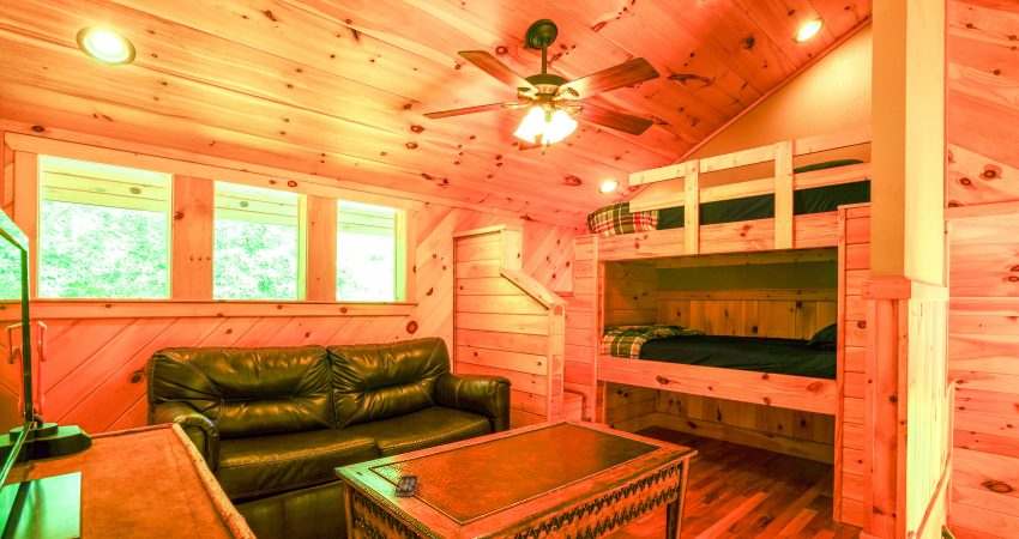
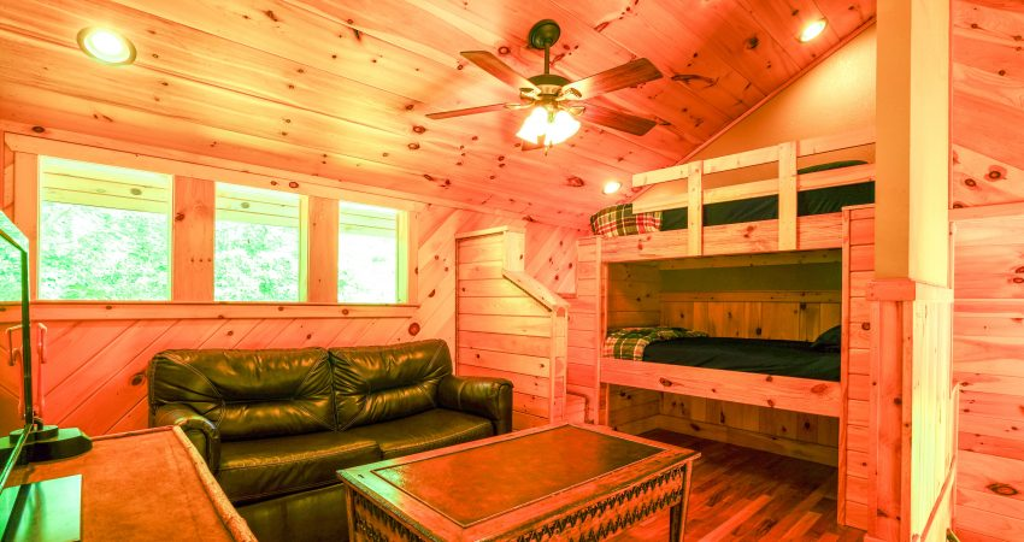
- remote control (406, 484)
